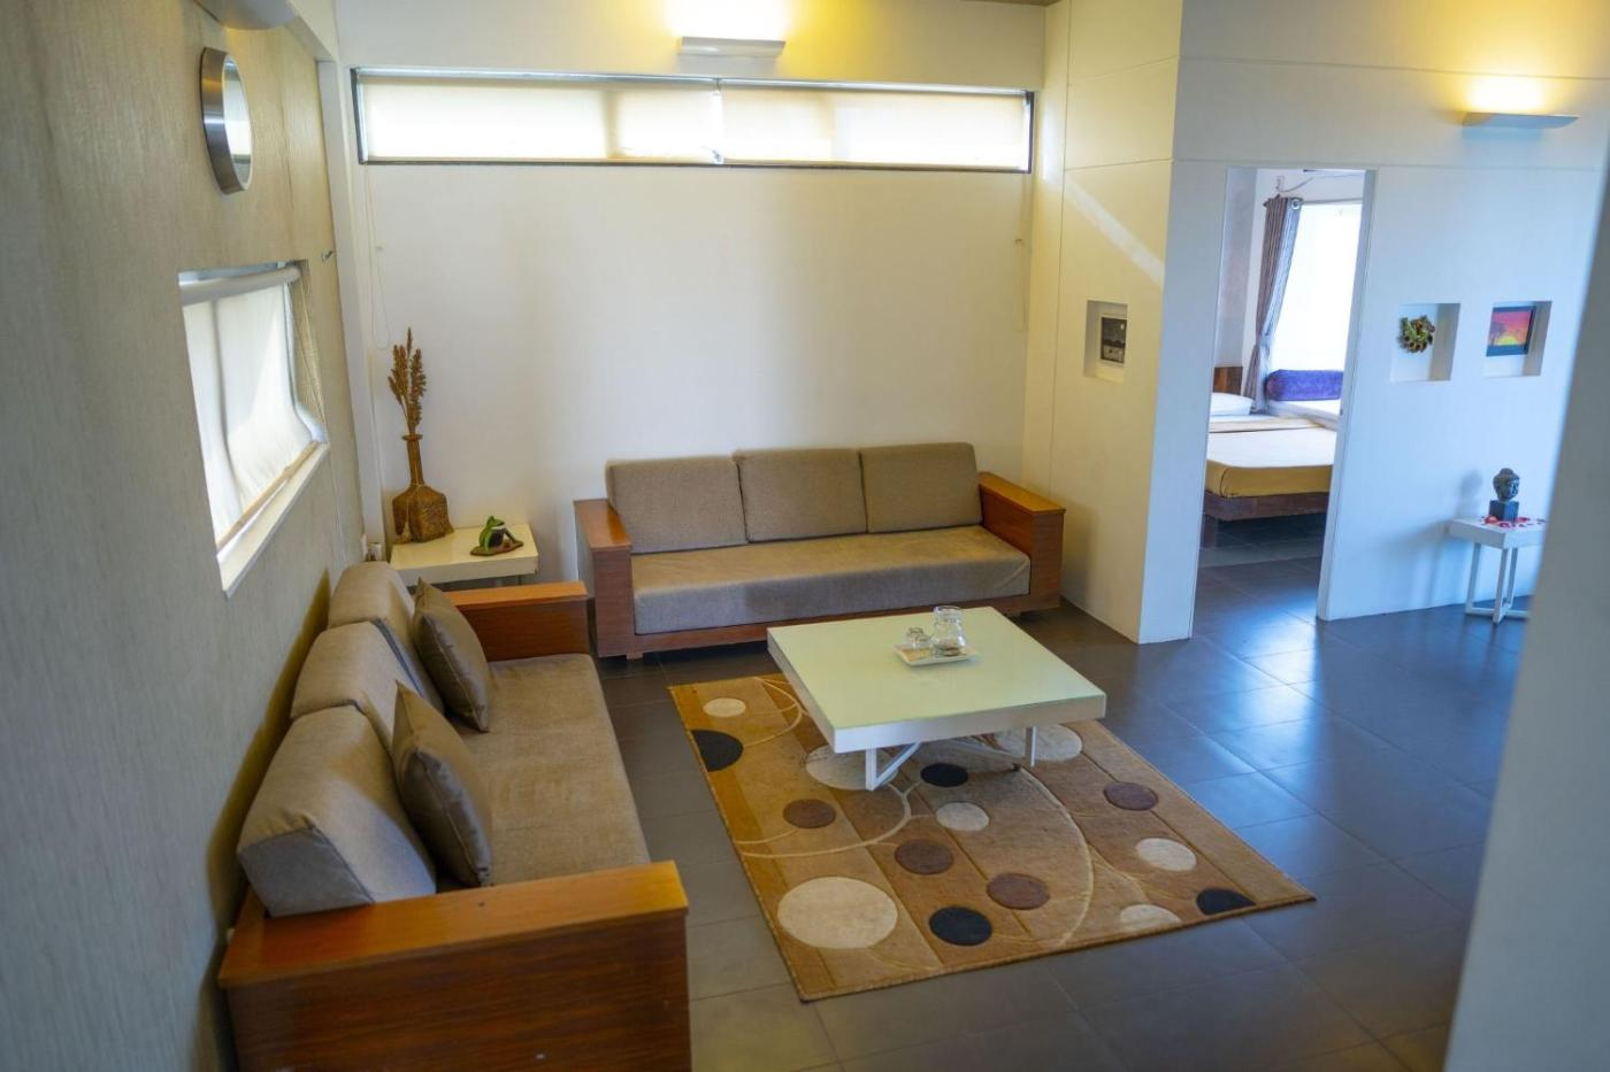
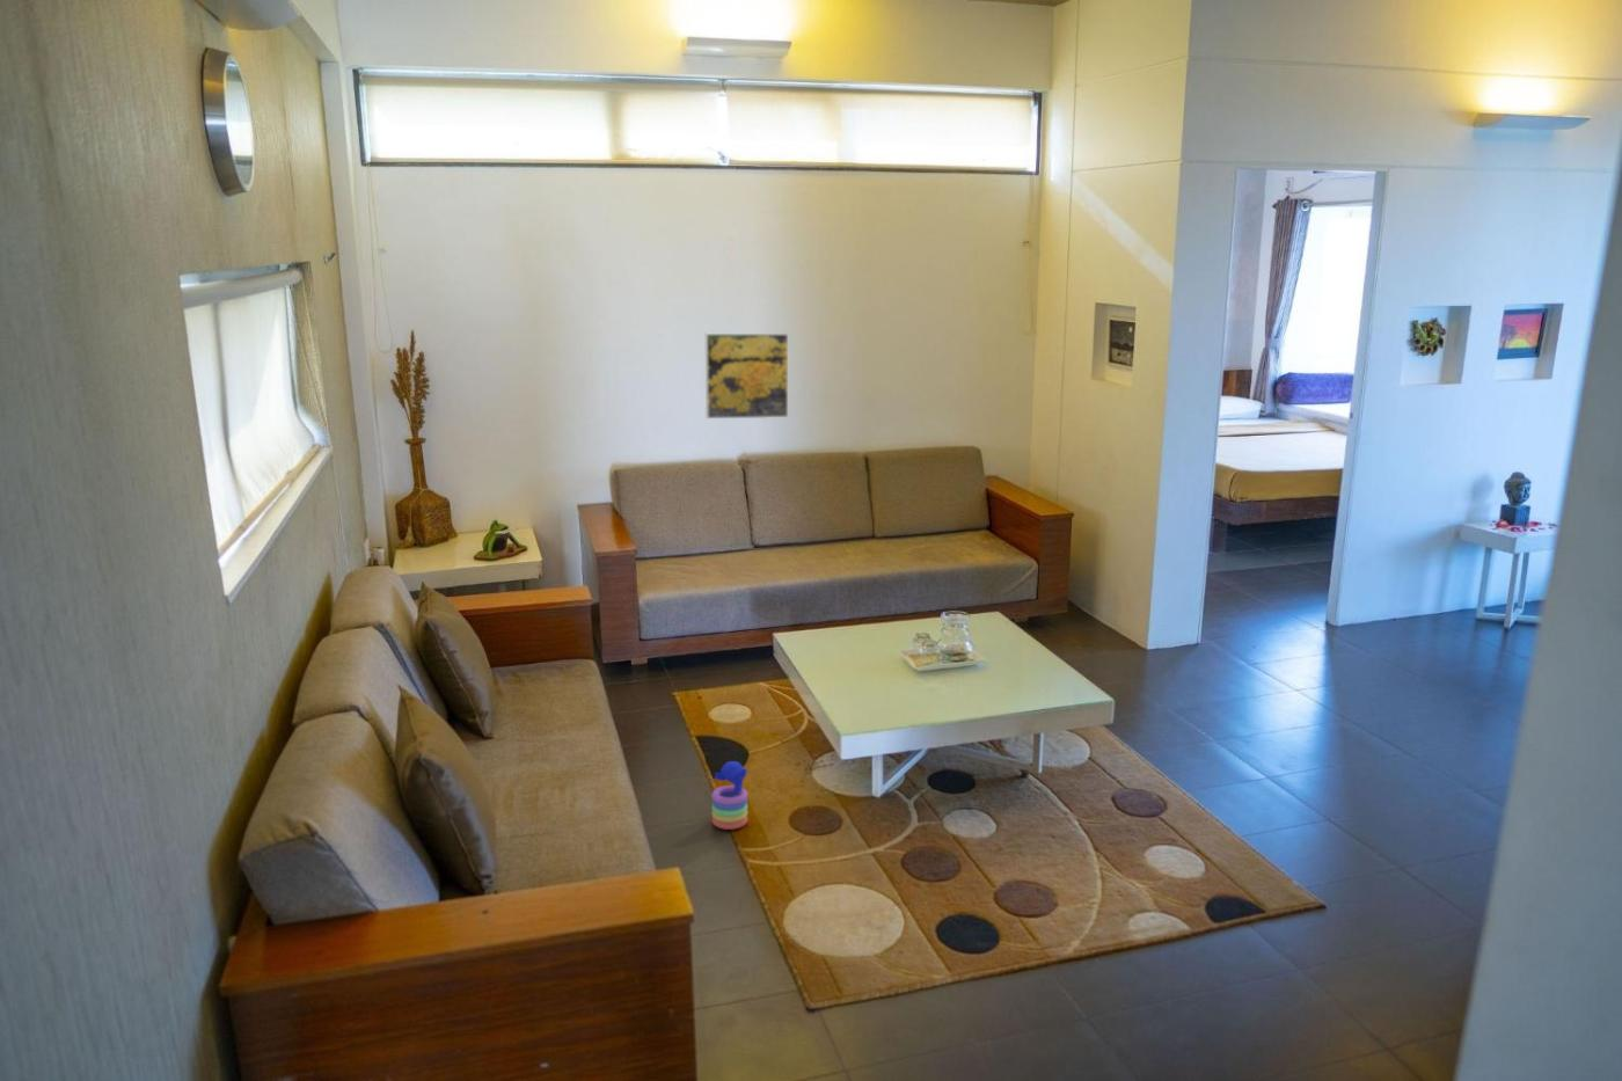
+ stacking toy (730, 791)
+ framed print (746, 375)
